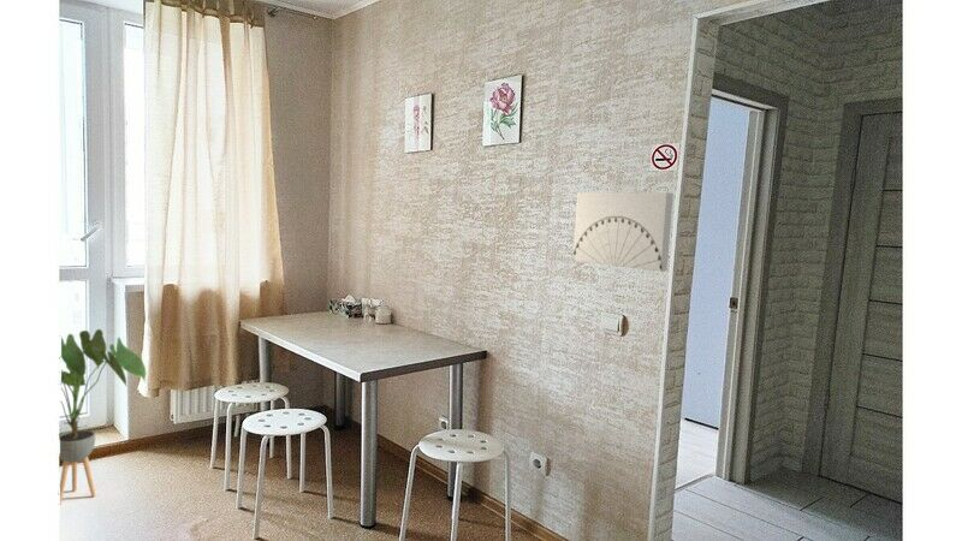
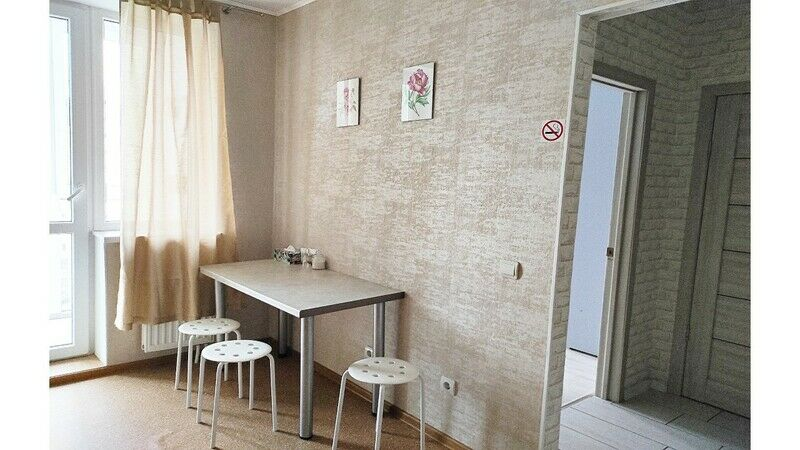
- house plant (82, 412)
- wall art (619, 228)
